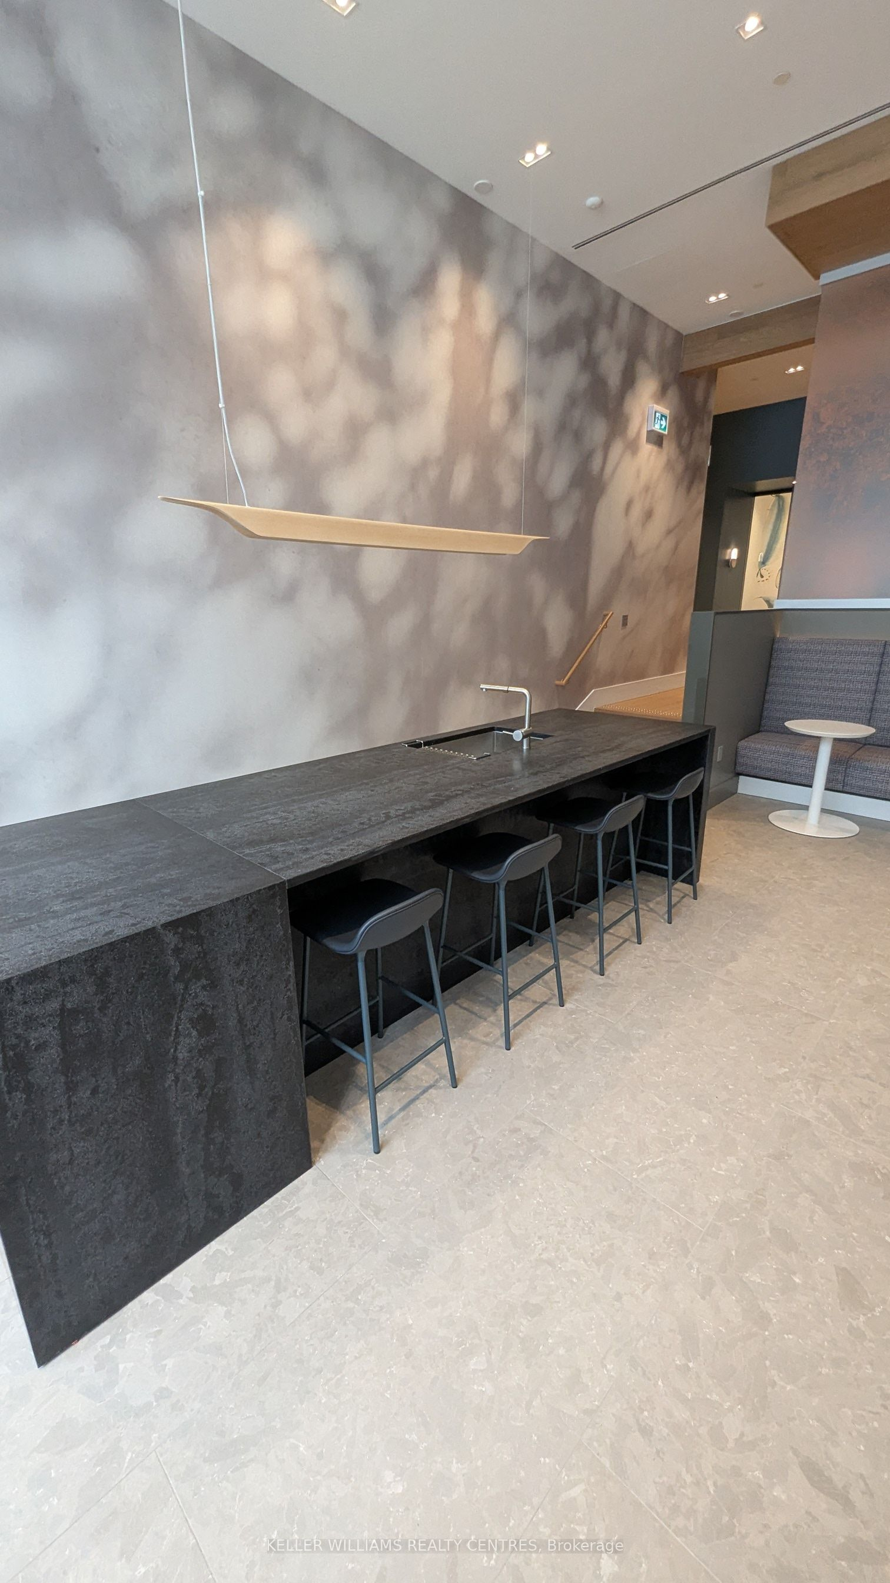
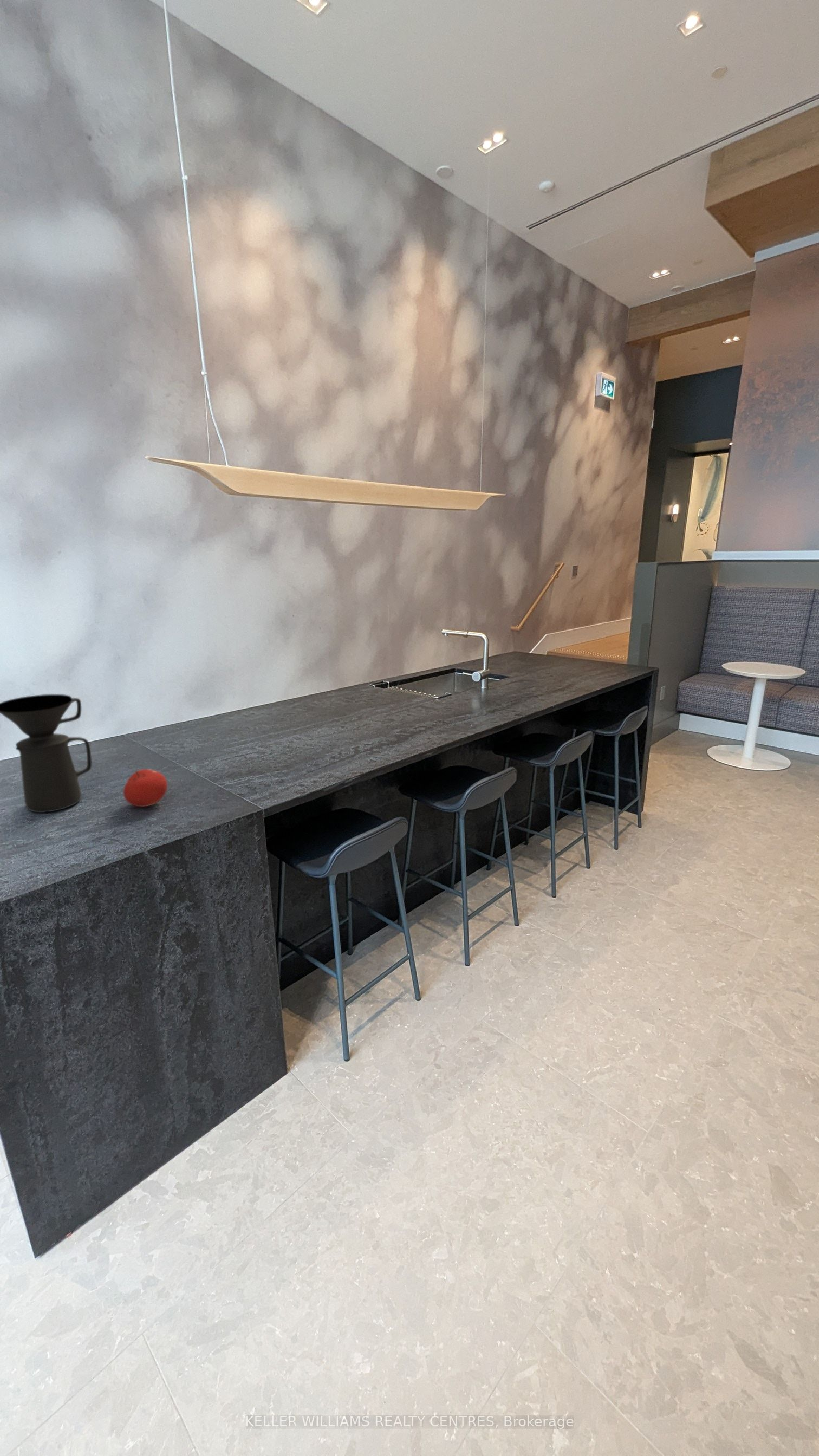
+ fruit (145, 786)
+ coffee maker (45, 753)
